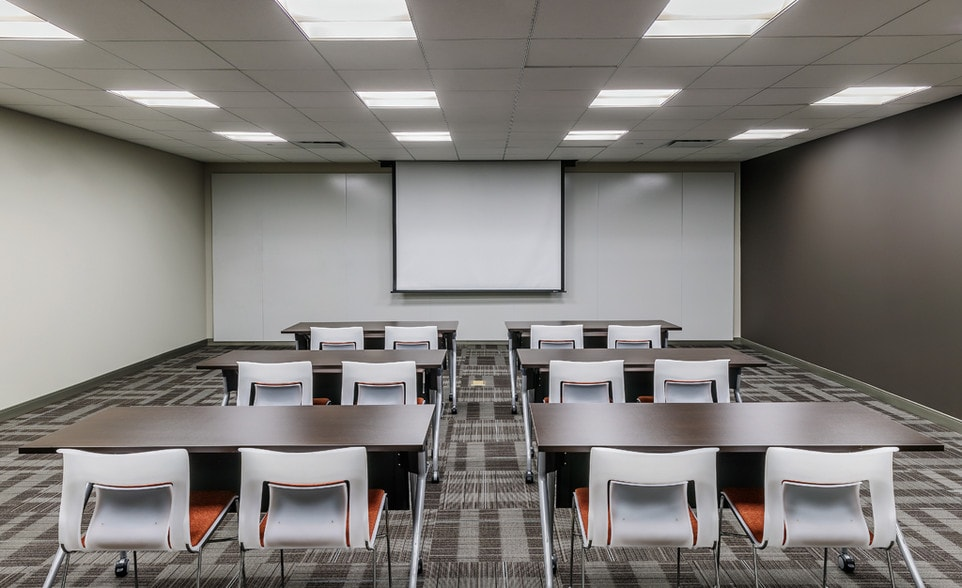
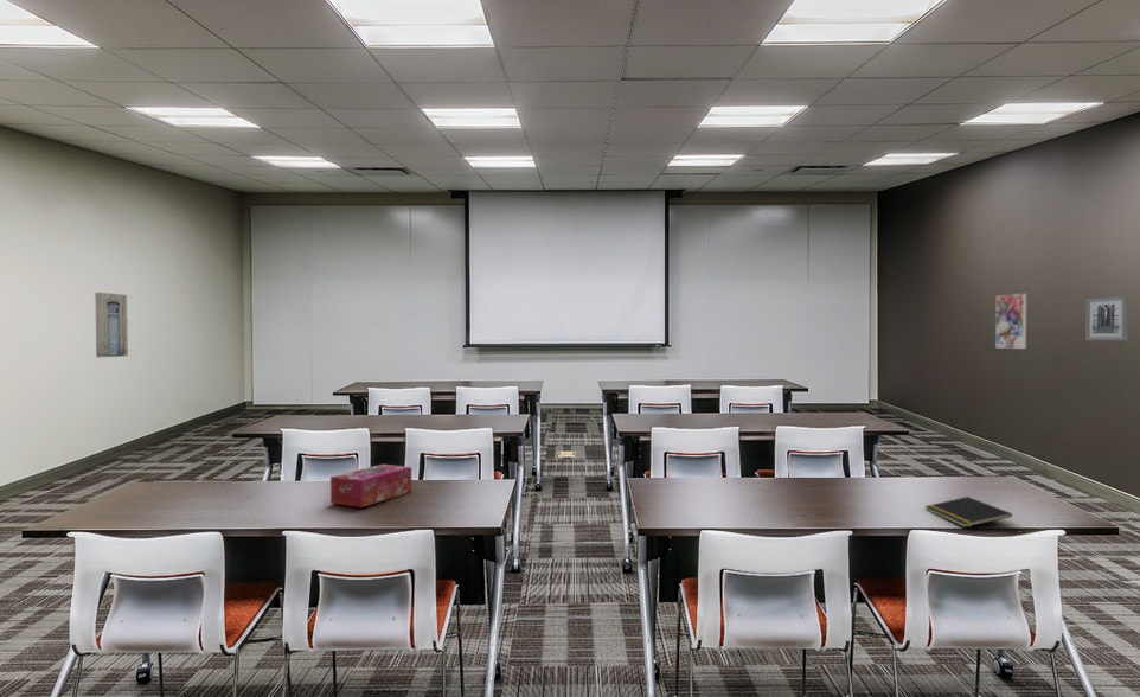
+ notepad (966, 511)
+ wall art (111, 325)
+ wall art (1106, 319)
+ tissue box (372, 484)
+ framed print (1010, 321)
